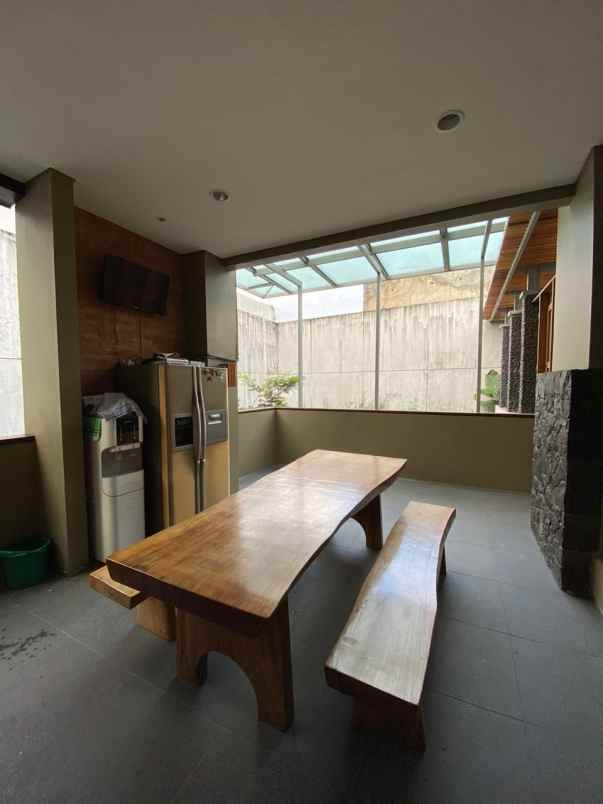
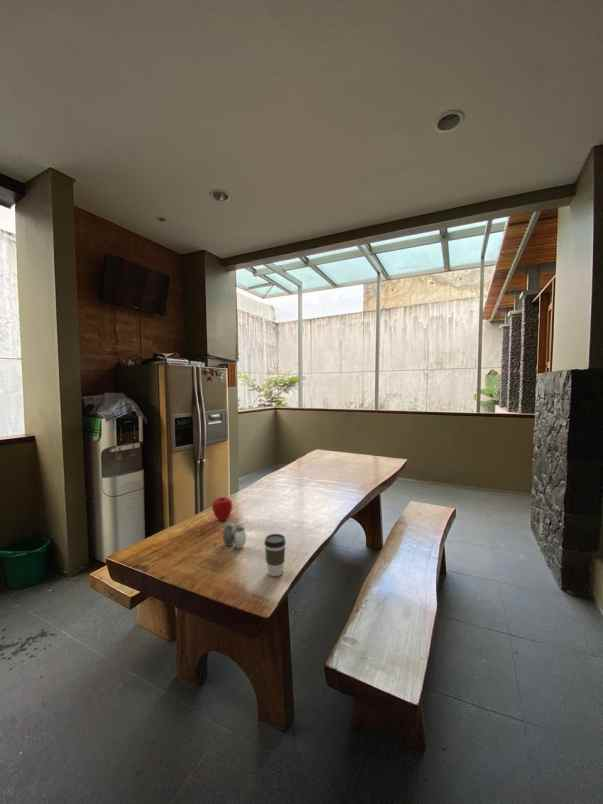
+ apple (222, 508)
+ coffee cup (275, 554)
+ salt and pepper shaker (234, 534)
